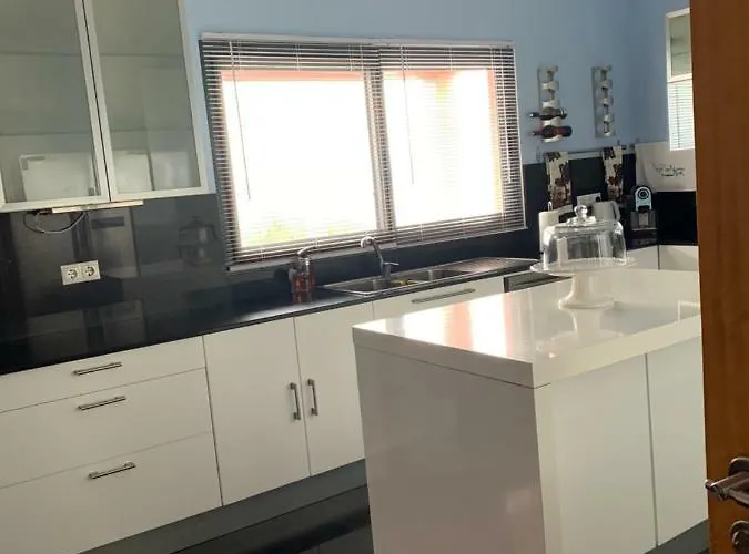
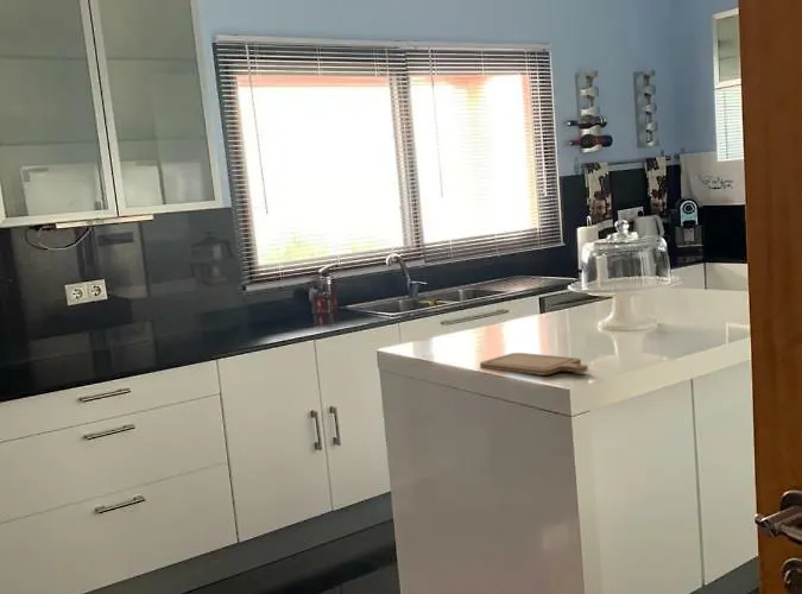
+ chopping board (538, 364)
